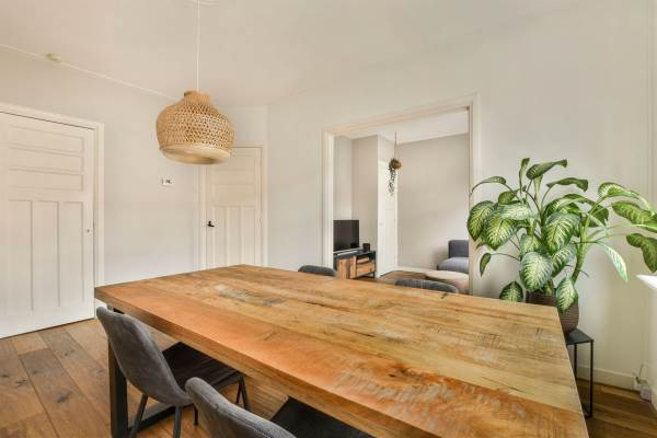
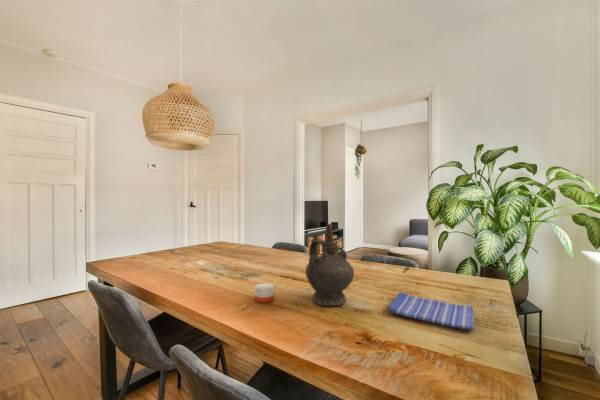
+ ceremonial vessel (327, 261)
+ candle (264, 285)
+ dish towel (430, 308)
